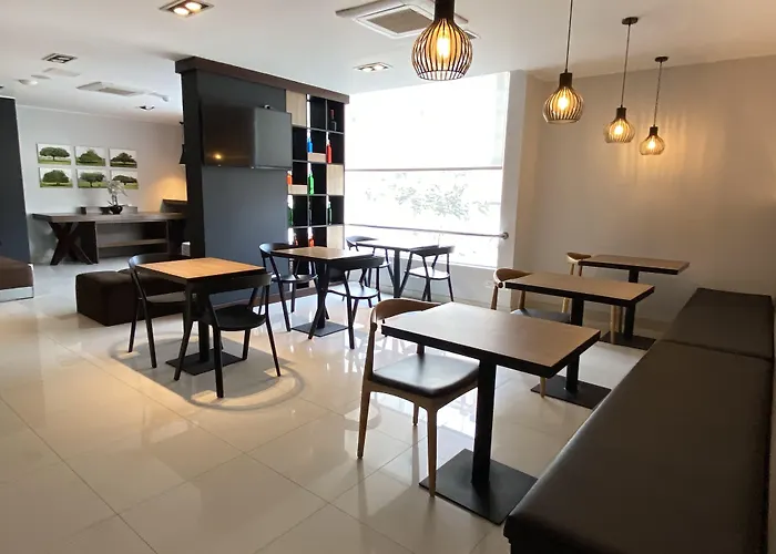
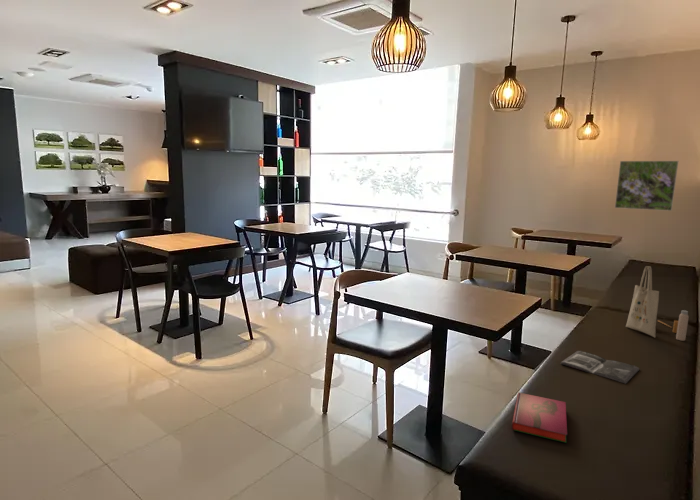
+ tote bag (658, 298)
+ hardback book (539, 415)
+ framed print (645, 185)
+ magazine (599, 365)
